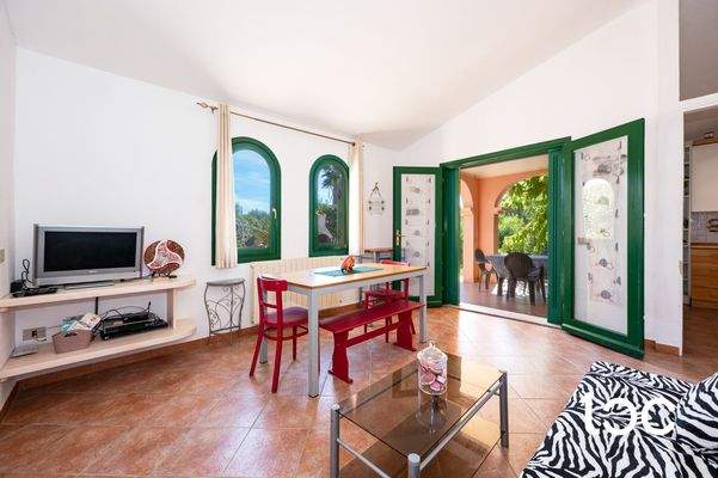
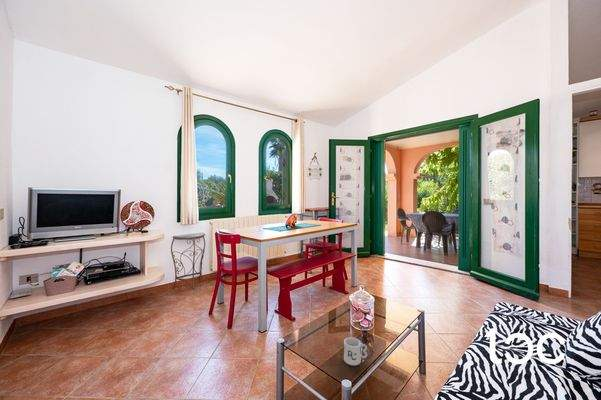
+ mug (355, 351)
